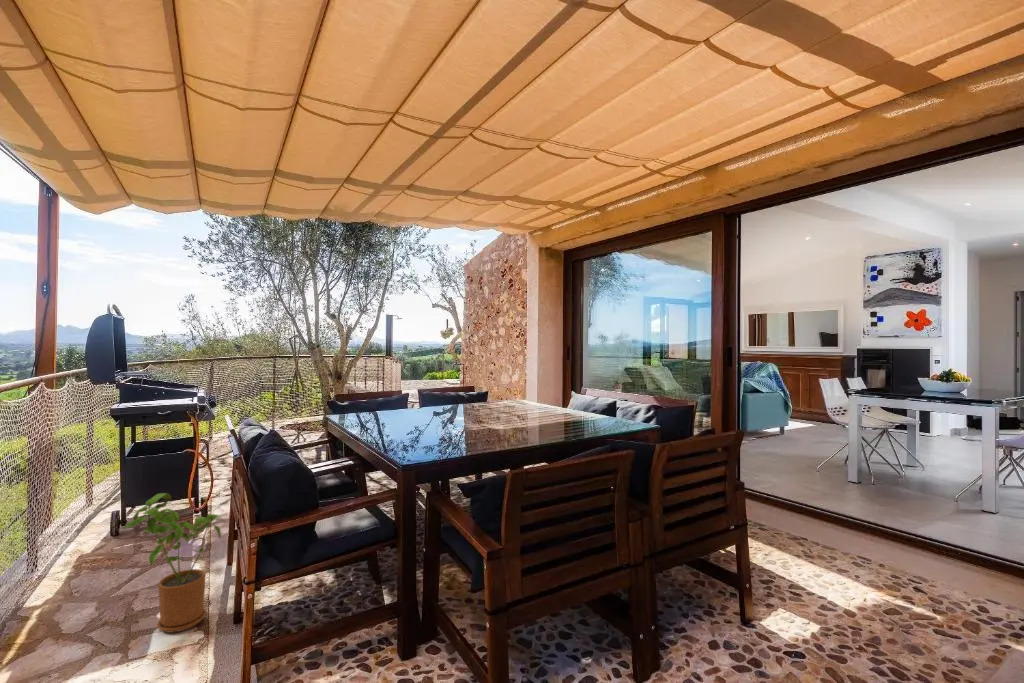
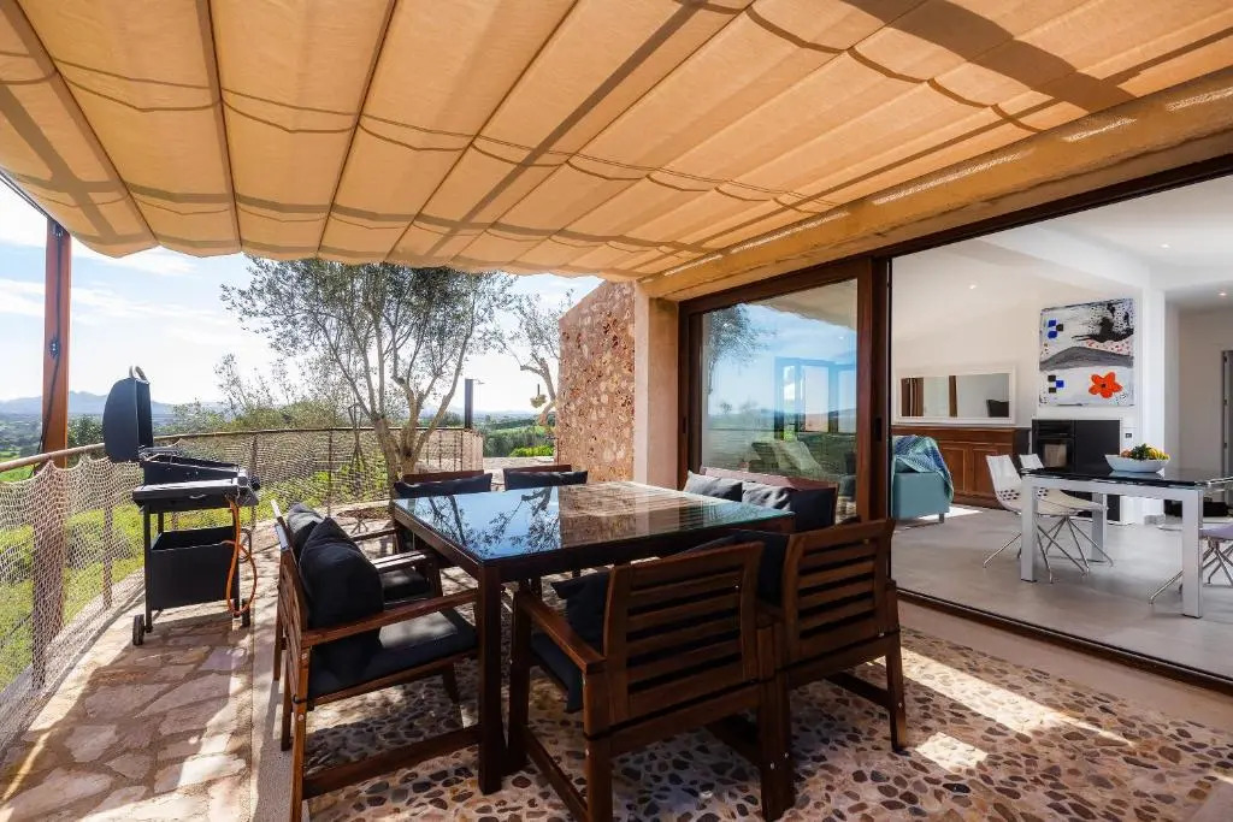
- house plant (178, 556)
